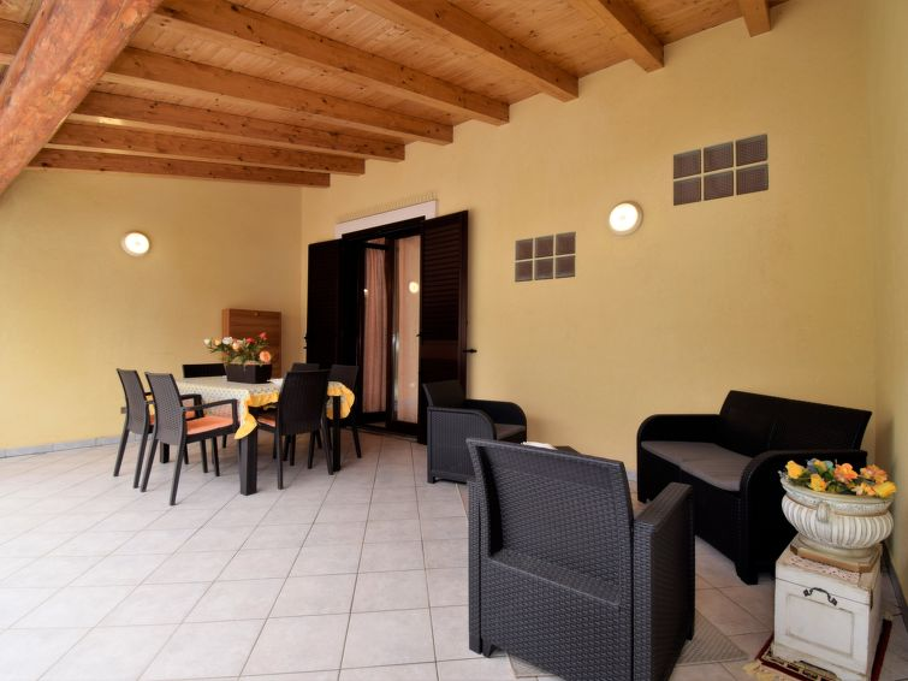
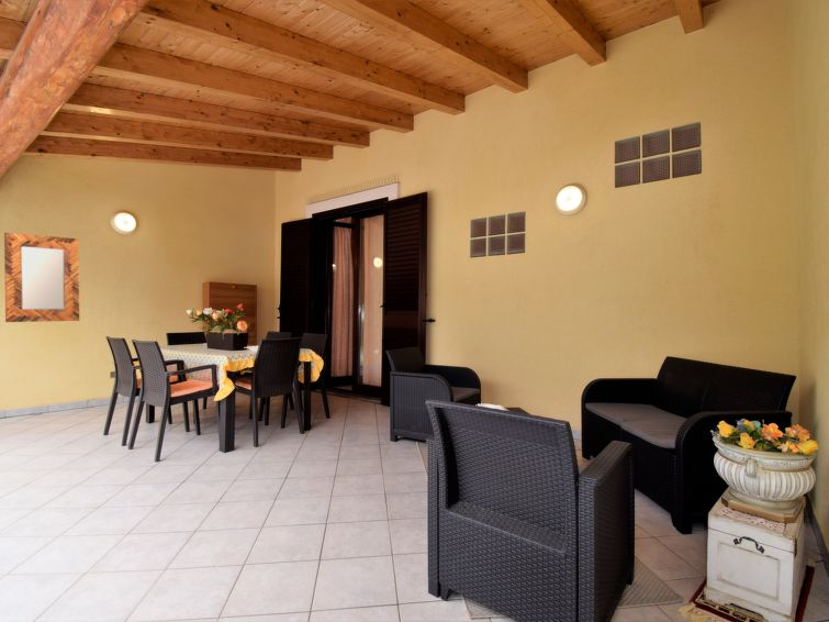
+ home mirror (43, 278)
